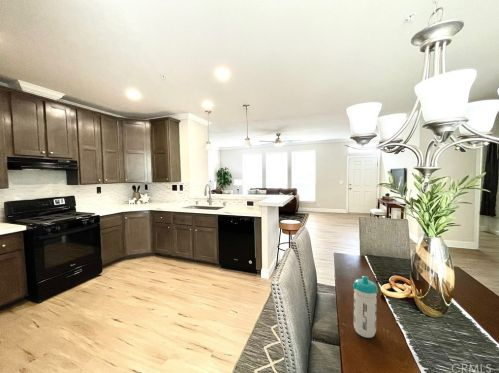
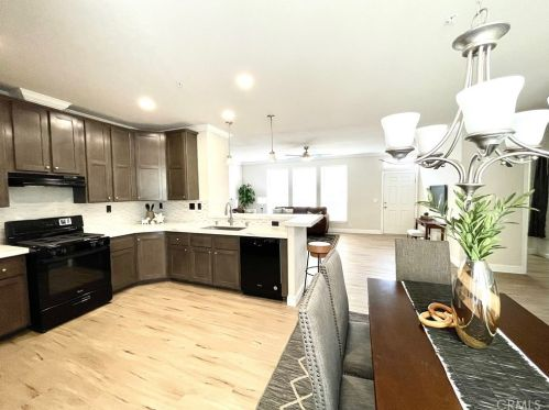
- water bottle (364, 304)
